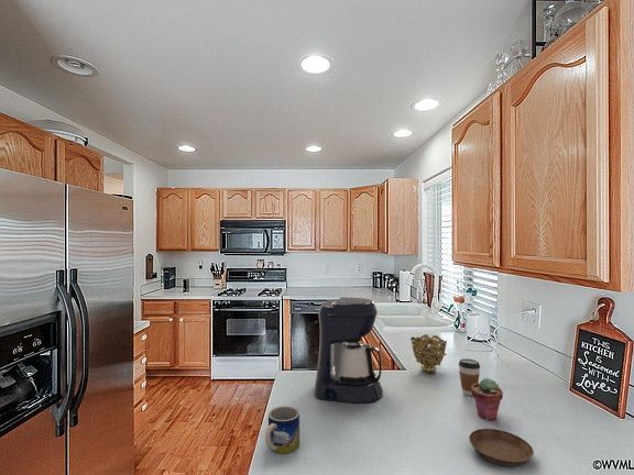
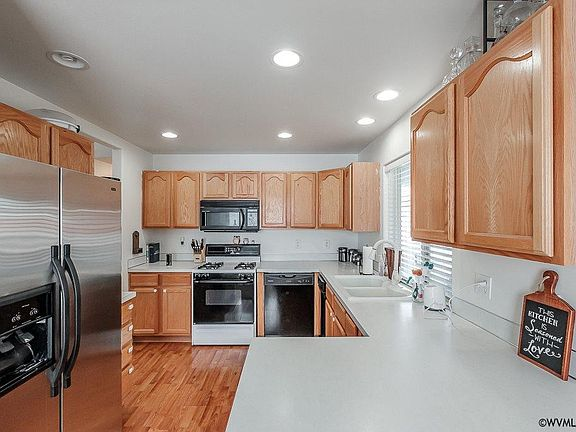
- mug (280, 431)
- decorative bowl (428, 354)
- potted succulent (487, 396)
- coffee cup (469, 376)
- coffee maker (347, 344)
- saucer (500, 448)
